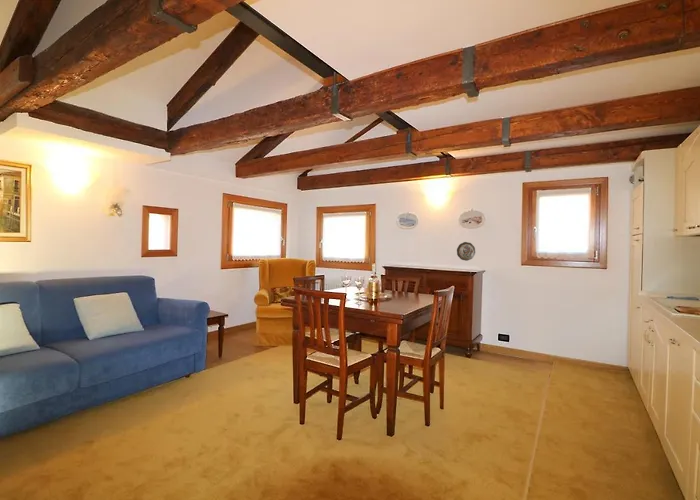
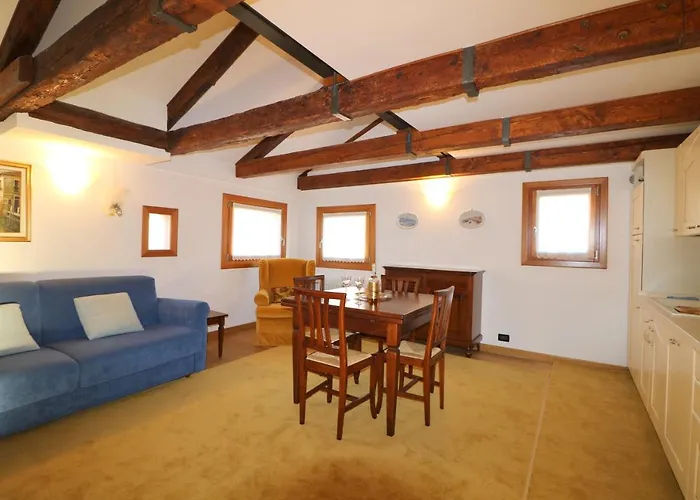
- decorative plate (466, 251)
